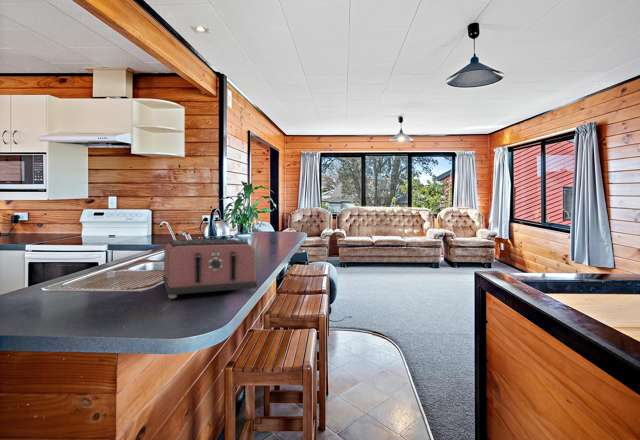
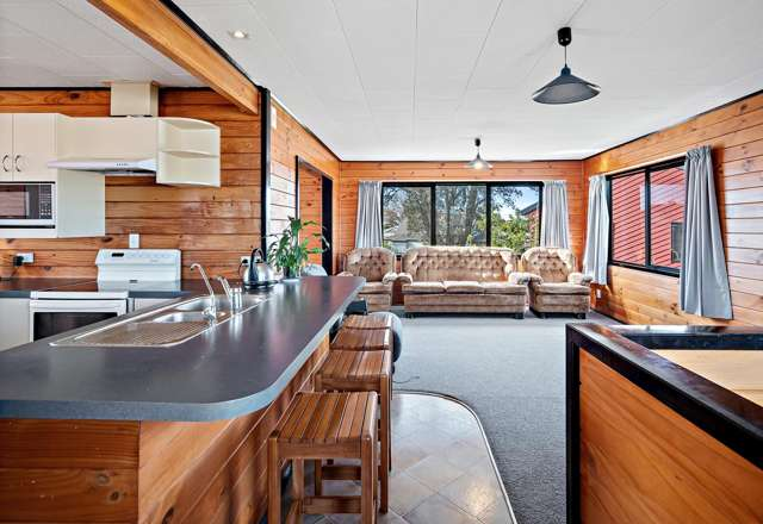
- toaster (208, 264)
